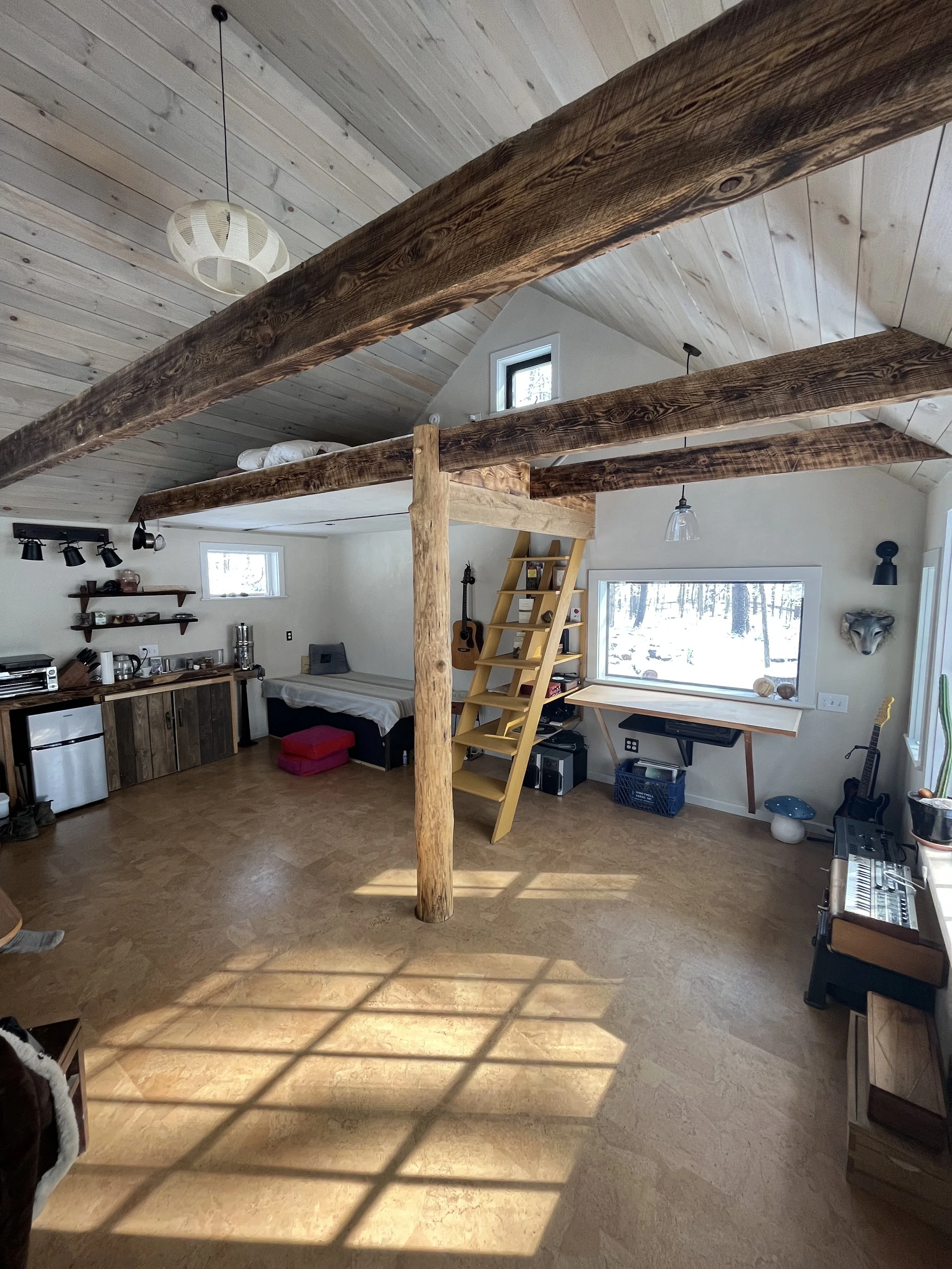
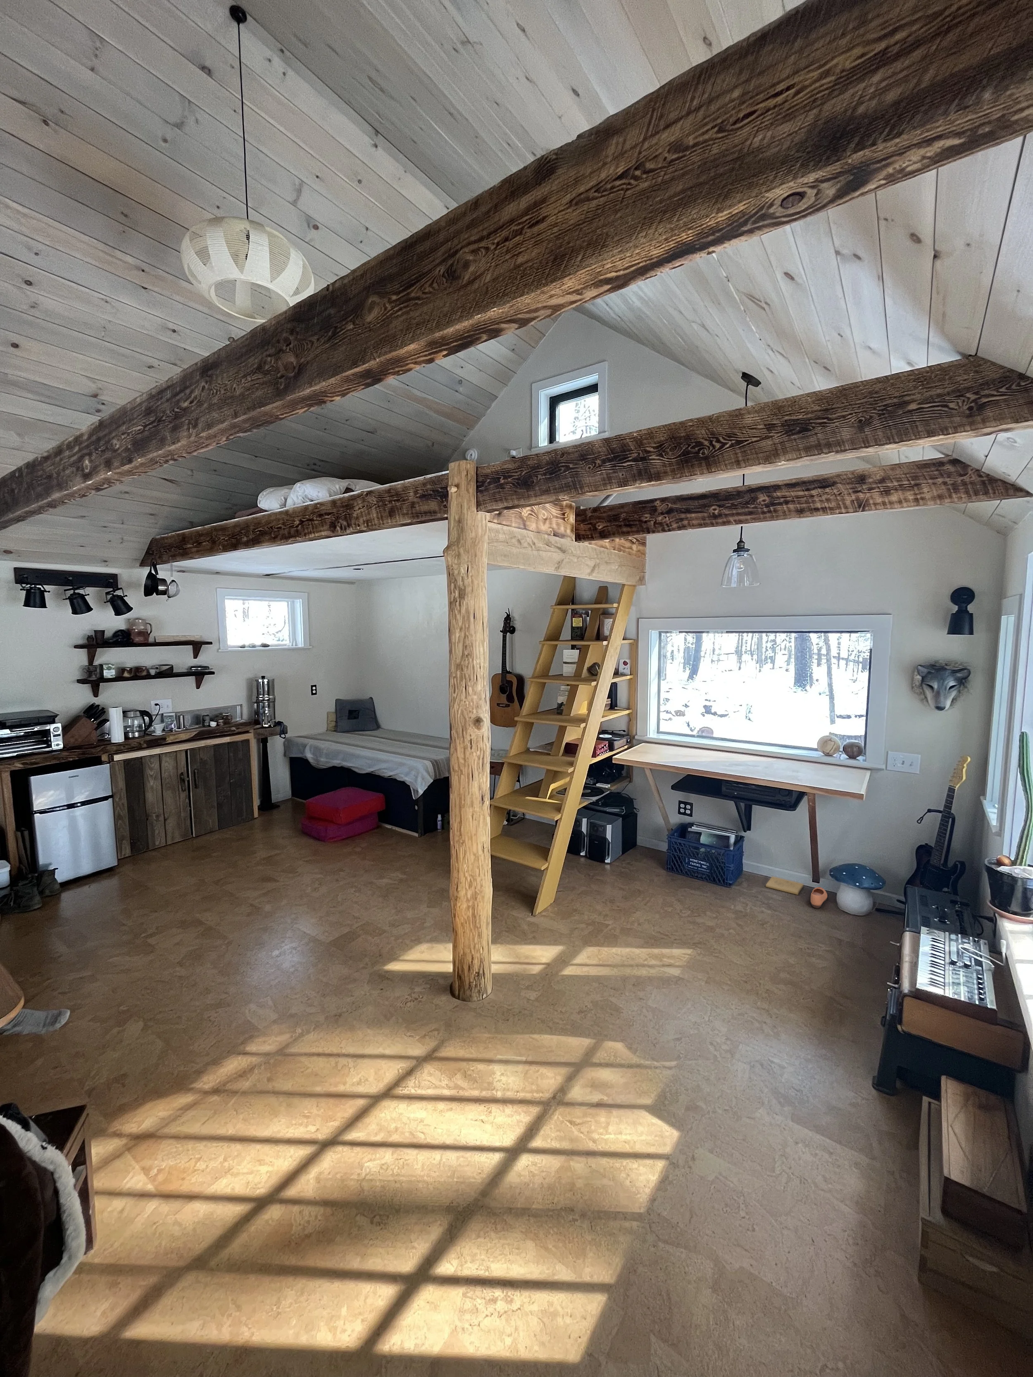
+ box (785, 885)
+ shoe (818, 894)
